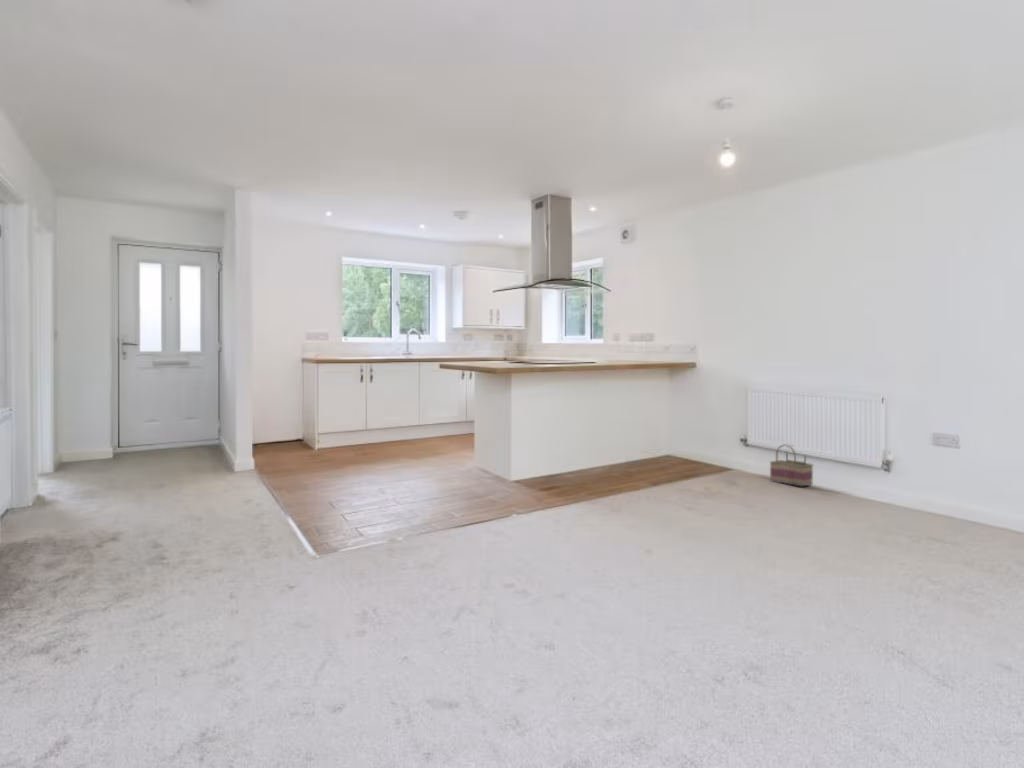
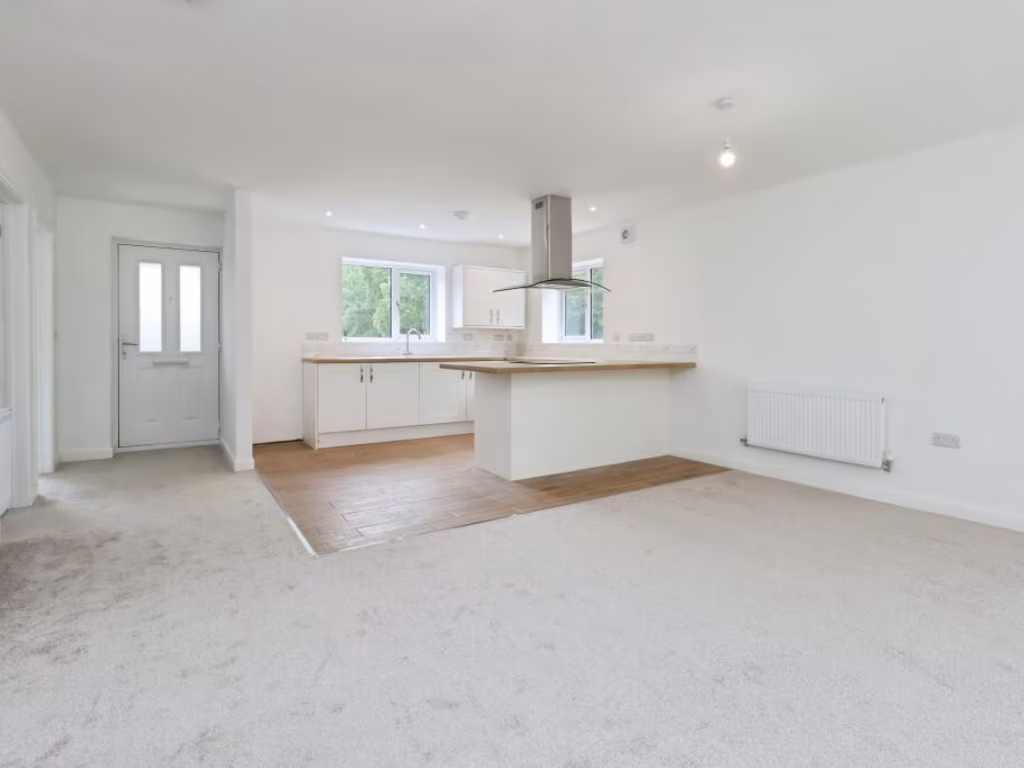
- basket (791, 463)
